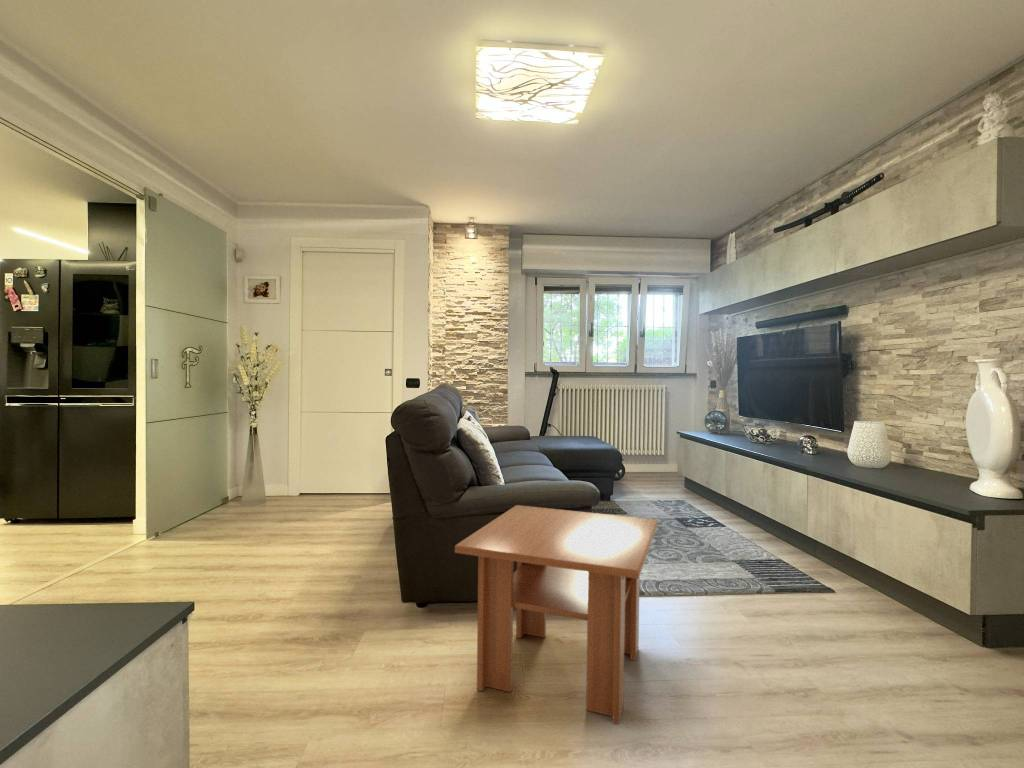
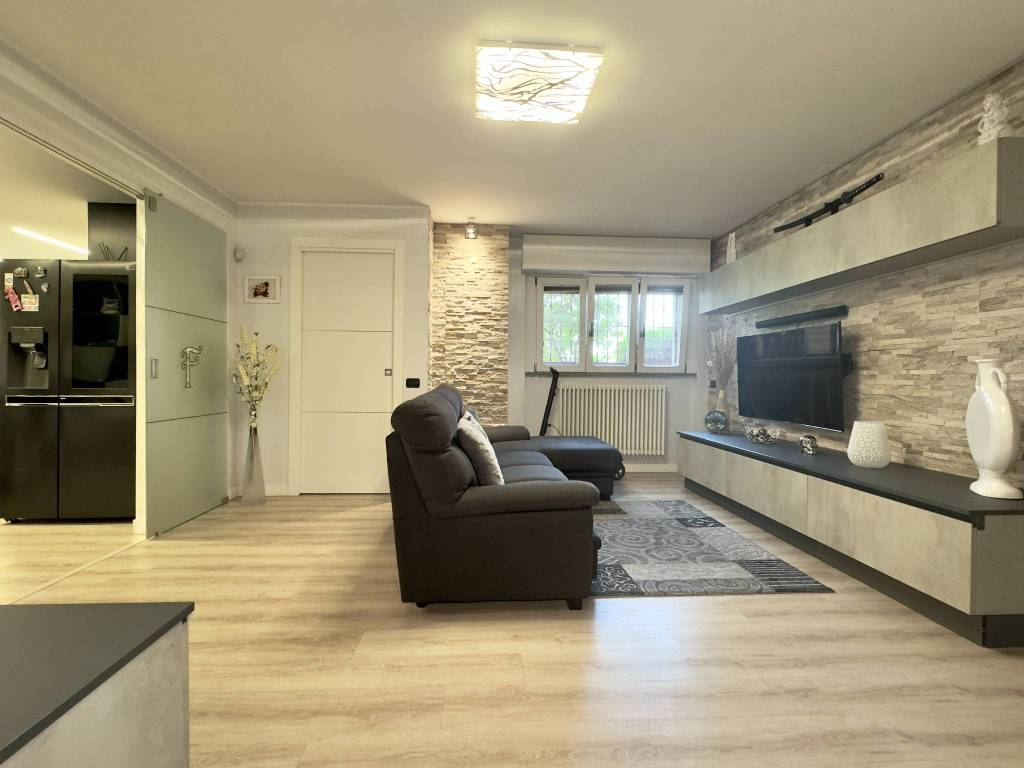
- coffee table (564, 599)
